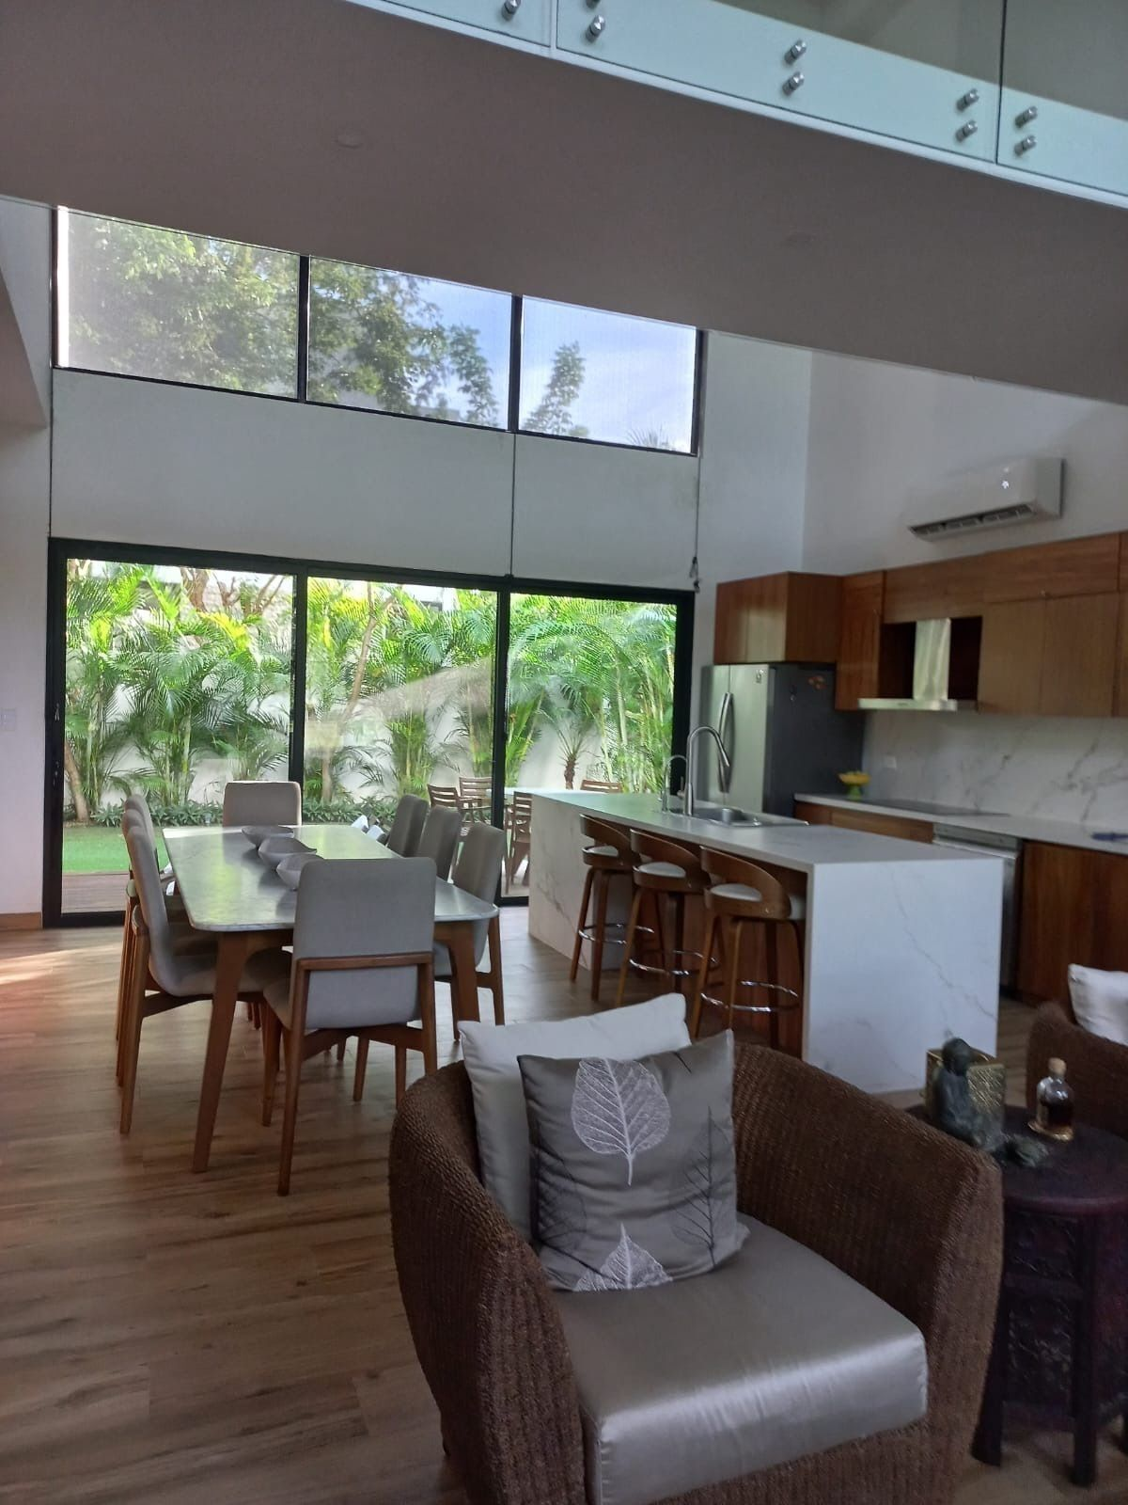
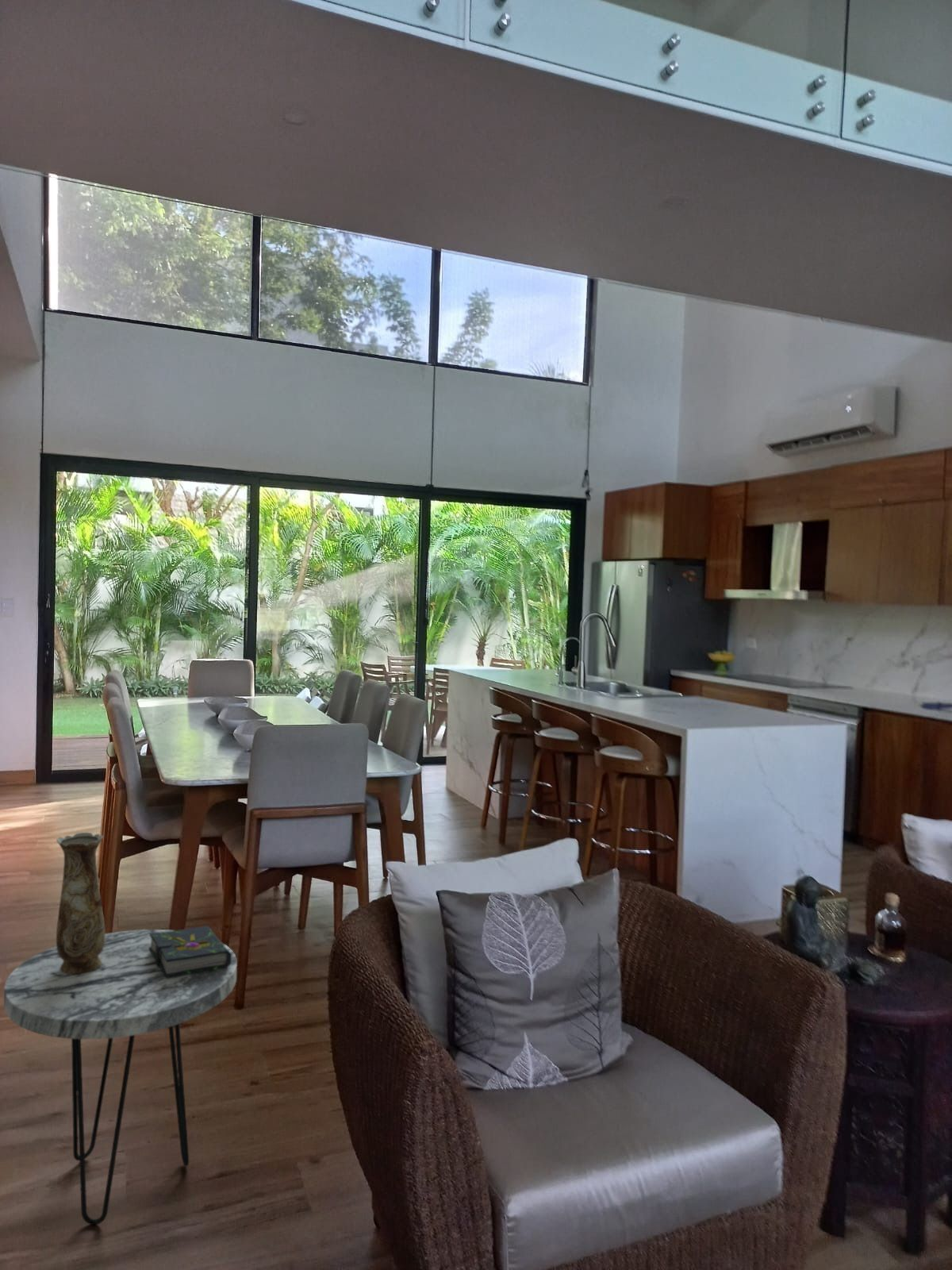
+ side table (124, 1076)
+ book (189, 949)
+ vase (80, 901)
